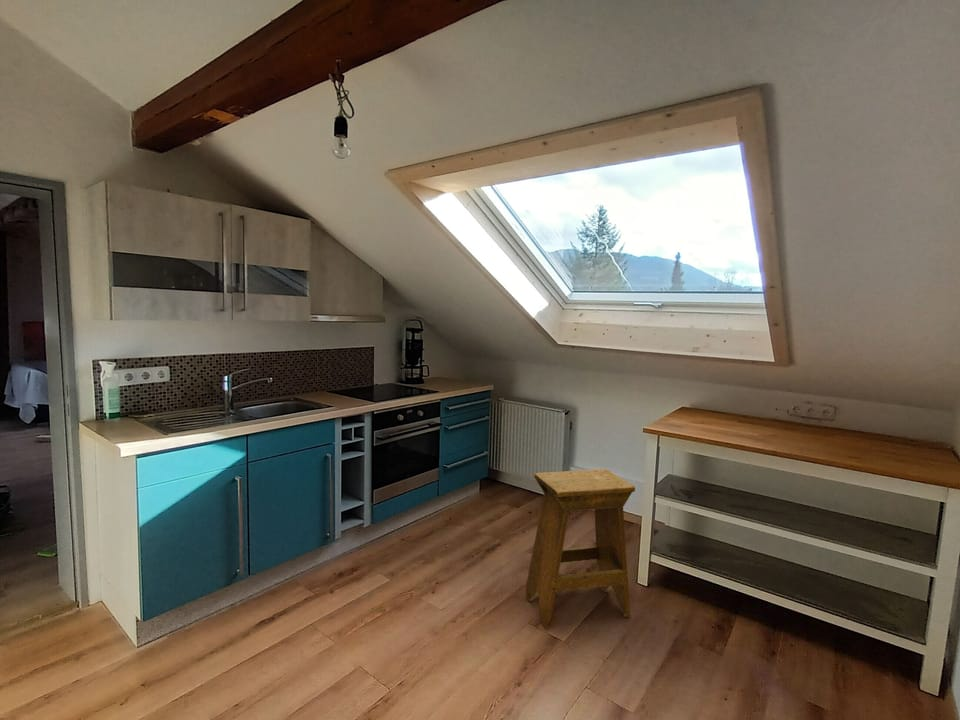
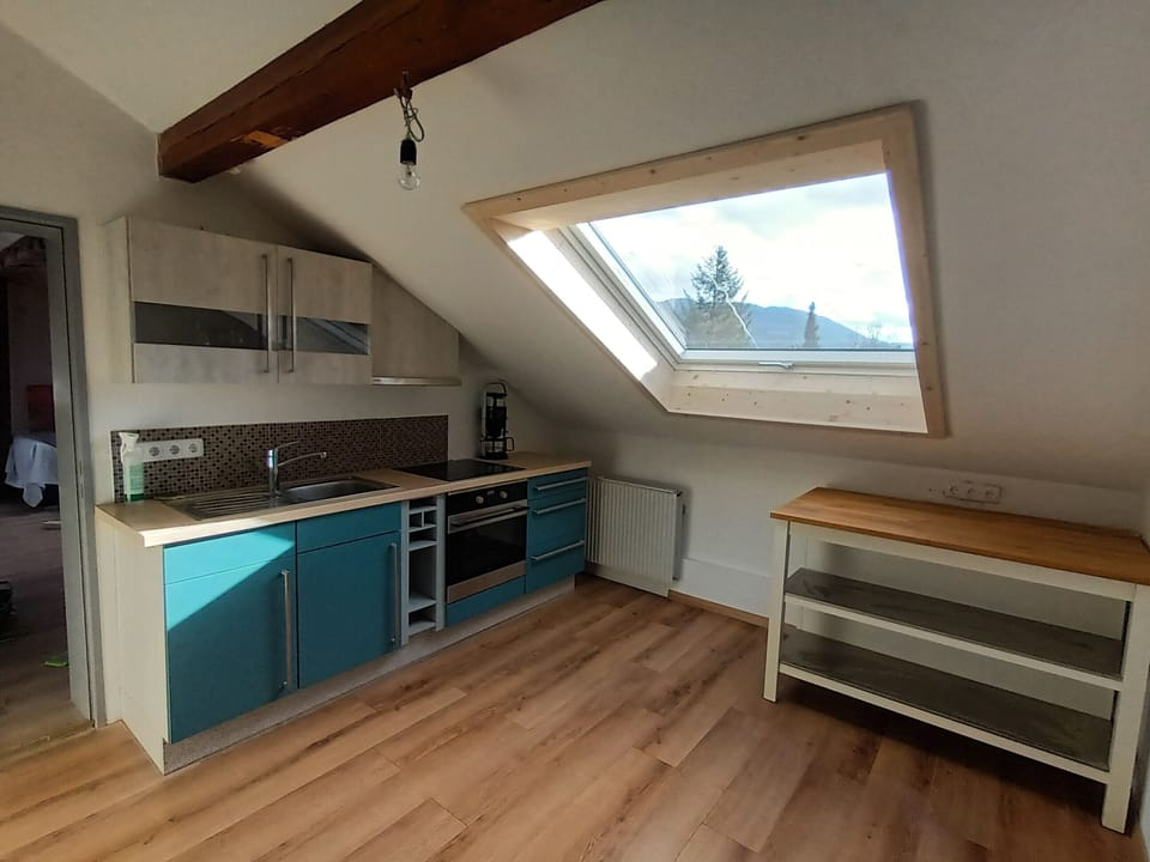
- stool (578, 548)
